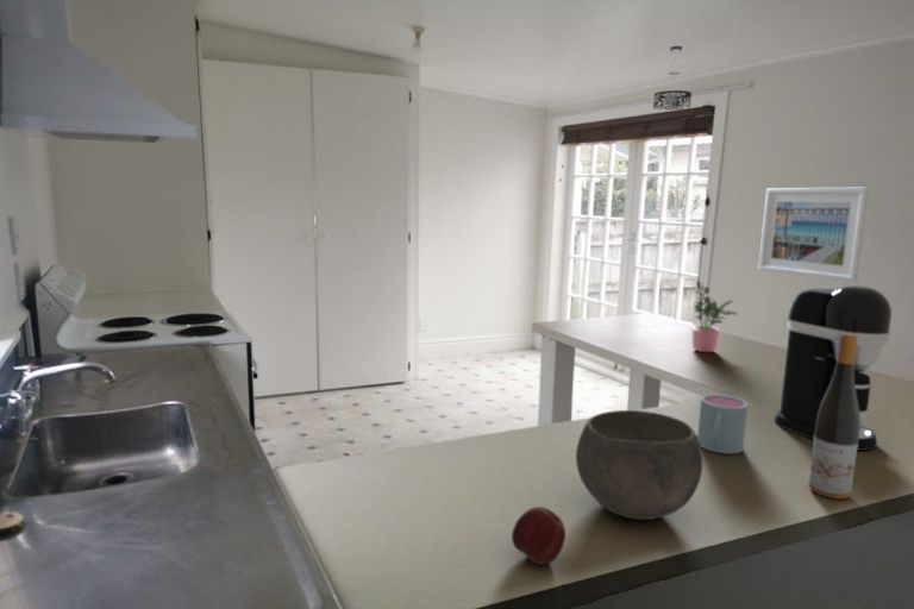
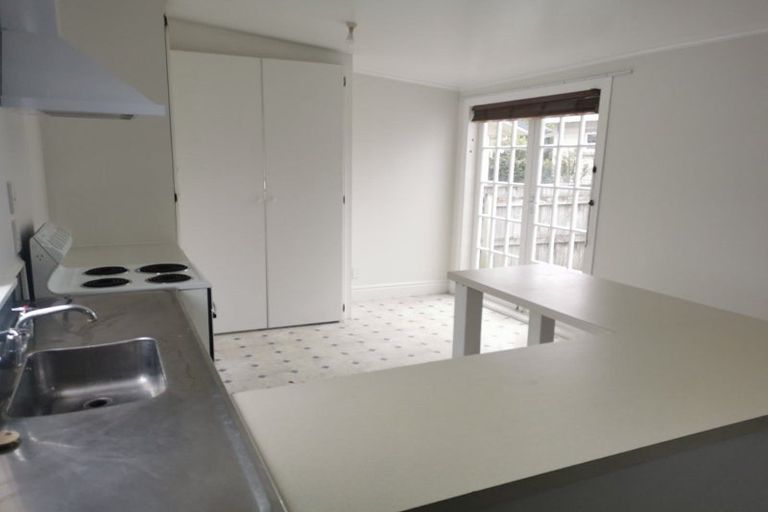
- pendant light (674, 75)
- apple (538, 534)
- wine bottle (838, 414)
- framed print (808, 232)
- coffee maker (832, 359)
- mug (720, 426)
- potted plant (719, 316)
- bowl (637, 465)
